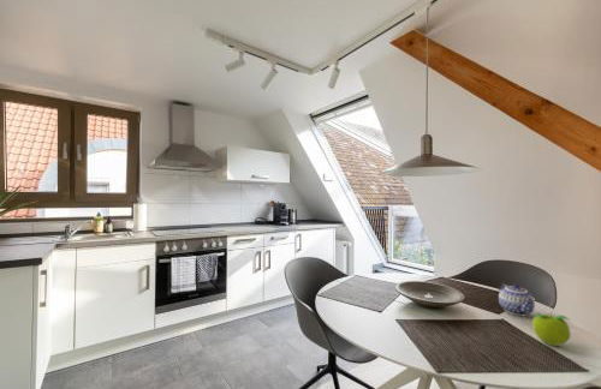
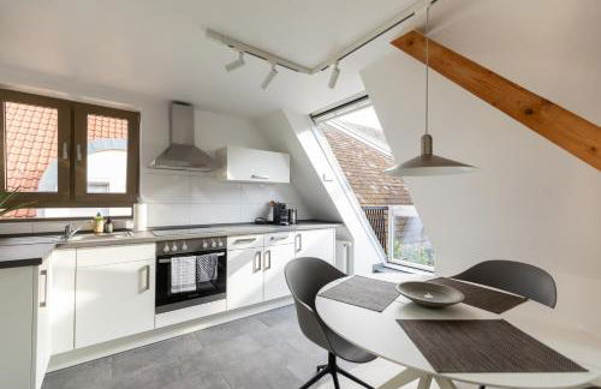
- teapot (516, 298)
- fruit (551, 328)
